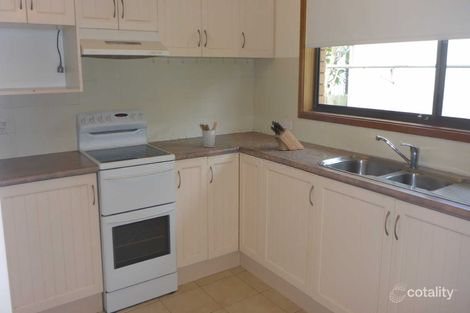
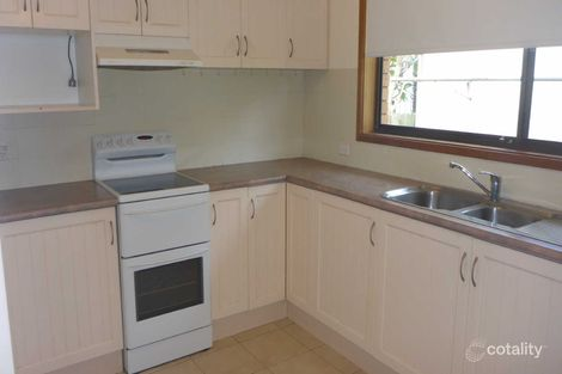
- utensil holder (207, 134)
- knife block (286, 135)
